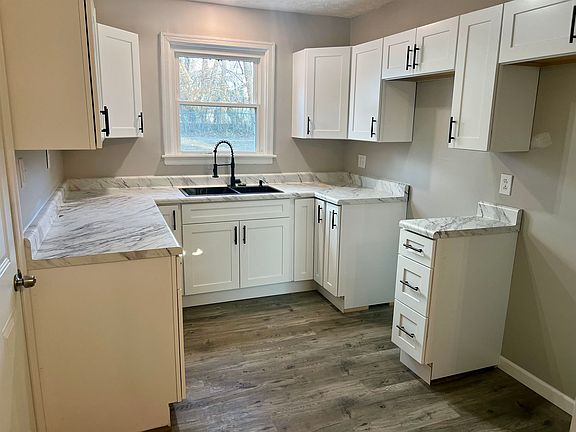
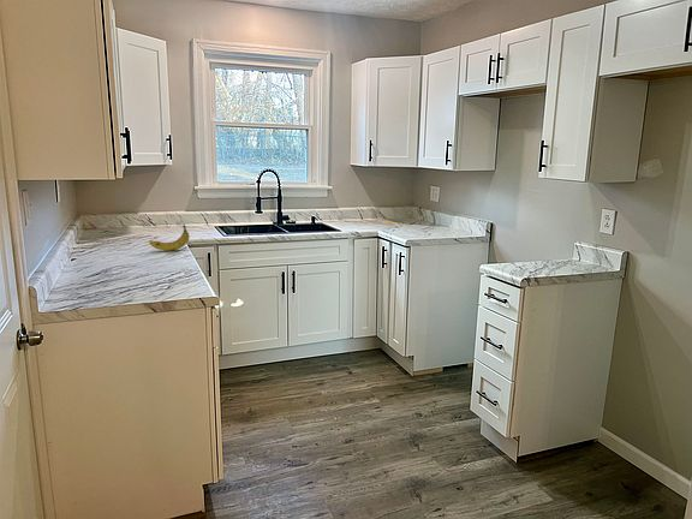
+ fruit (169, 243)
